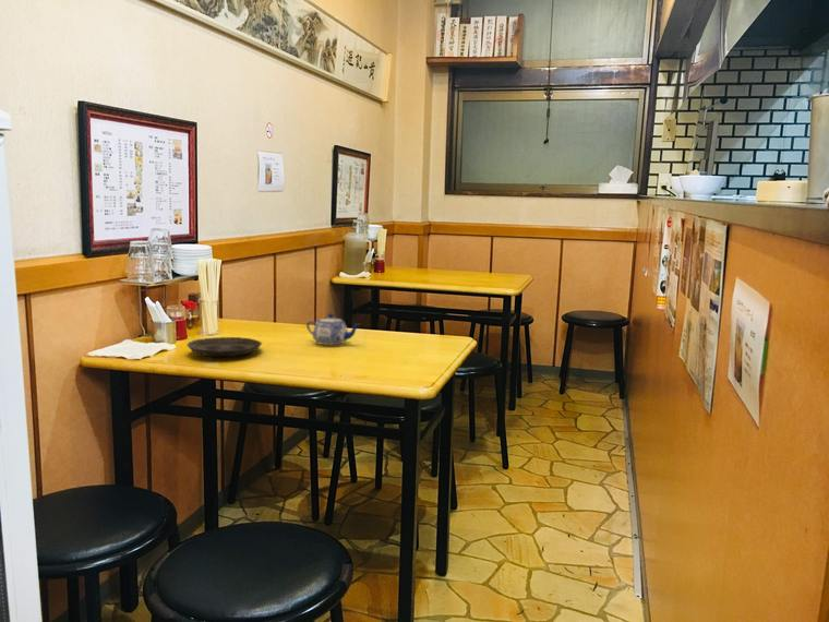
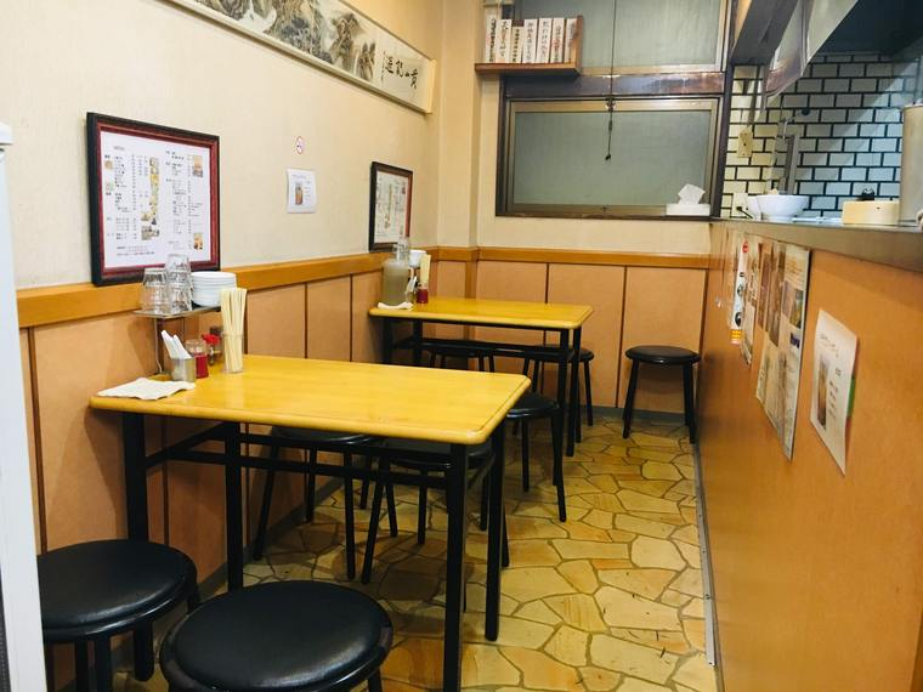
- teapot (333, 328)
- tart tin (225, 347)
